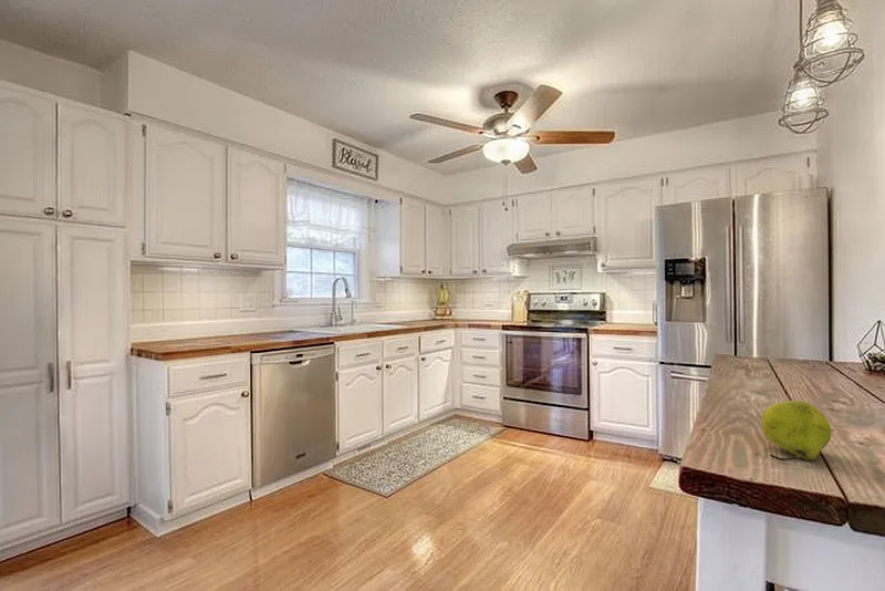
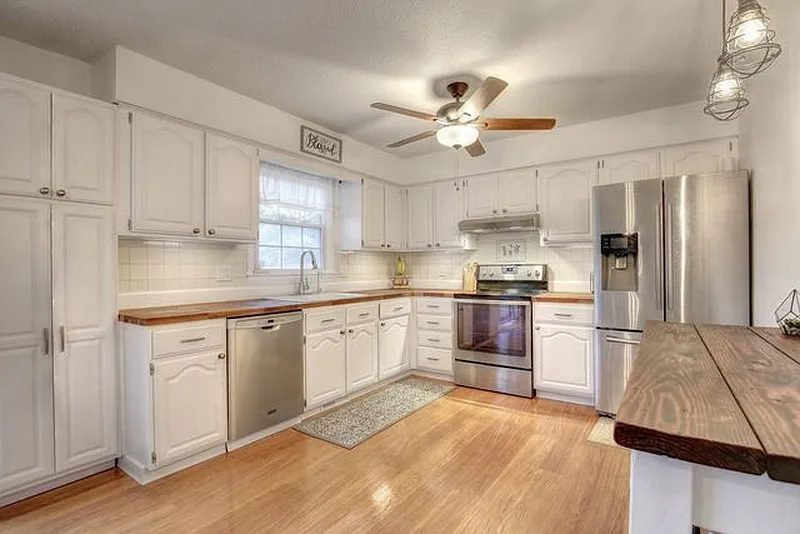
- fruit (793, 427)
